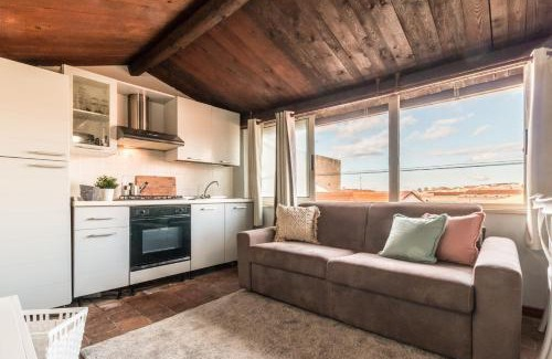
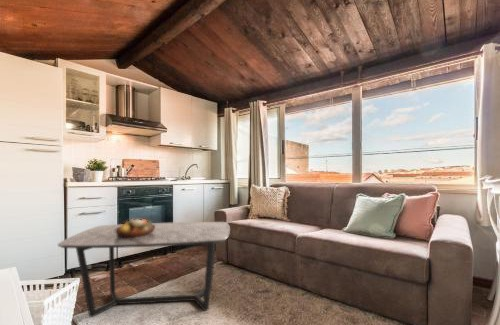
+ fruit bowl (135, 225)
+ coffee table (153, 246)
